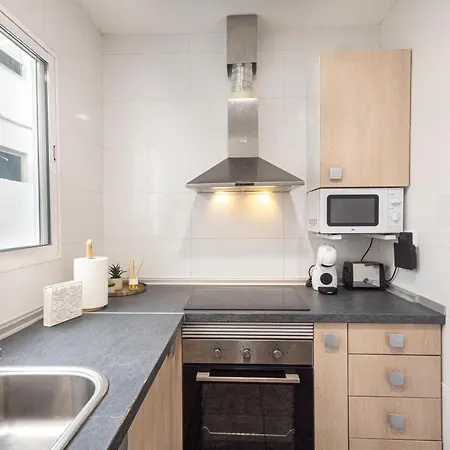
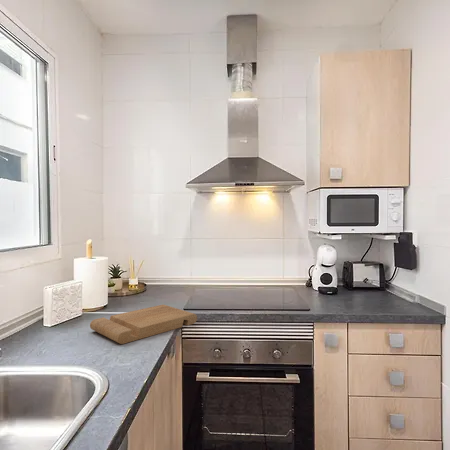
+ cutting board (145, 321)
